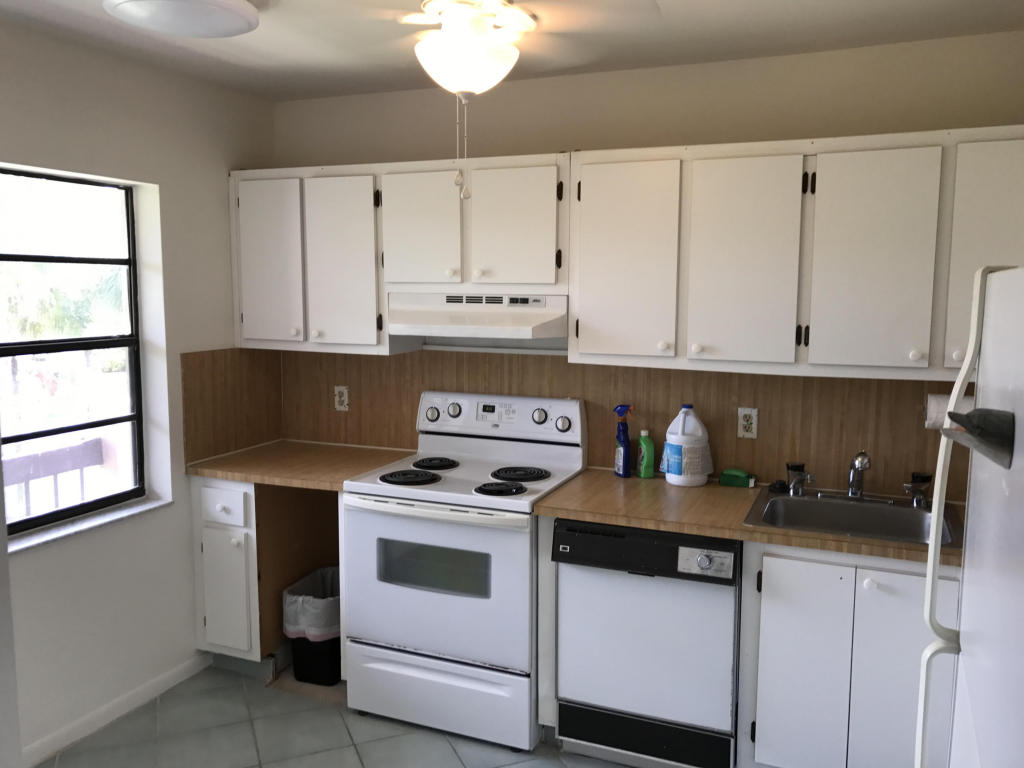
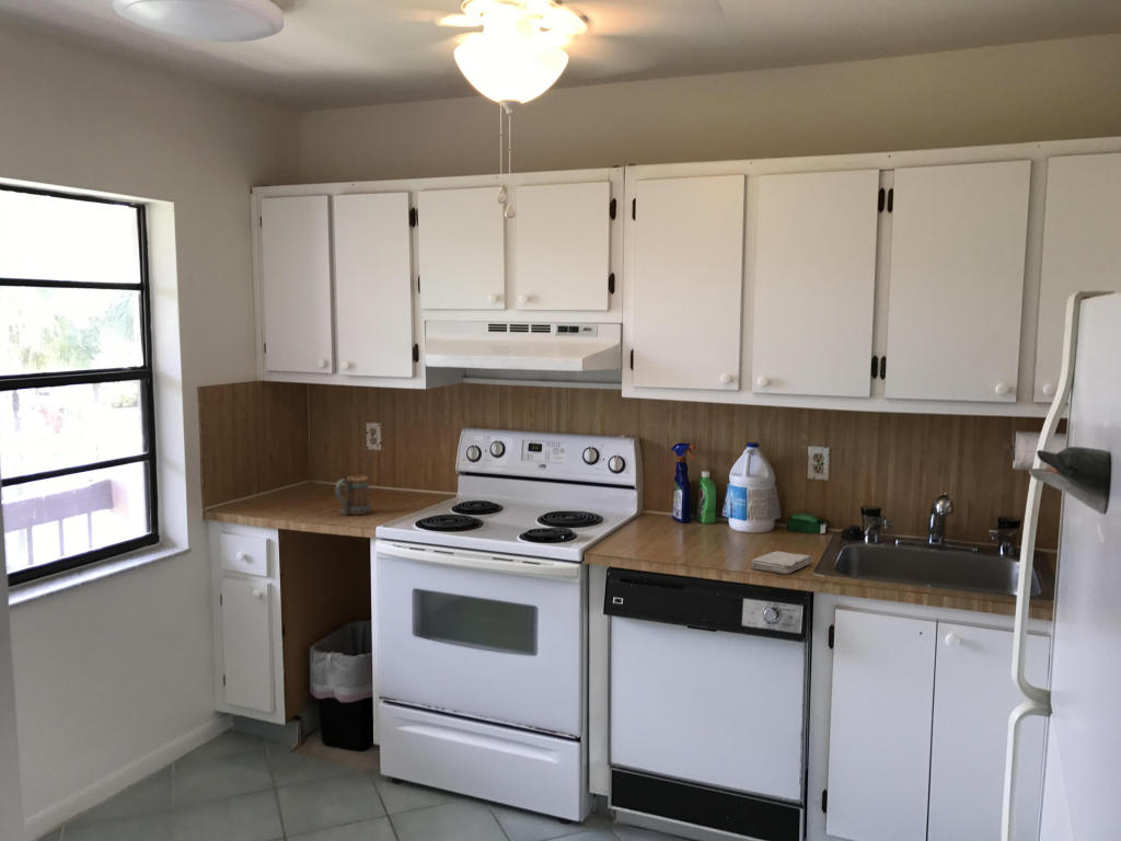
+ mug (353, 495)
+ washcloth (781, 561)
